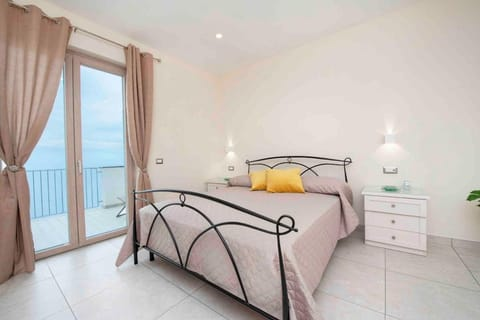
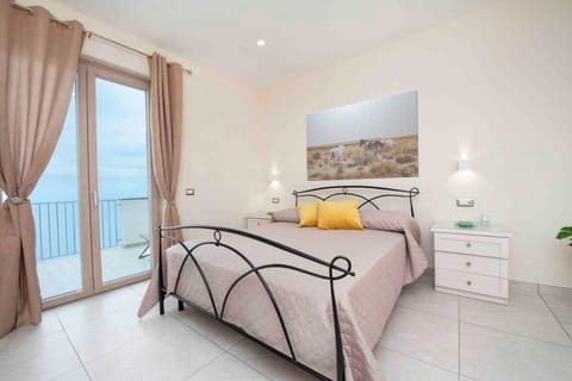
+ wall art (355, 142)
